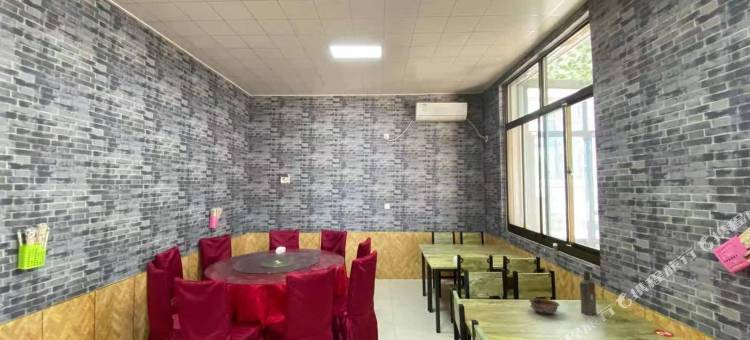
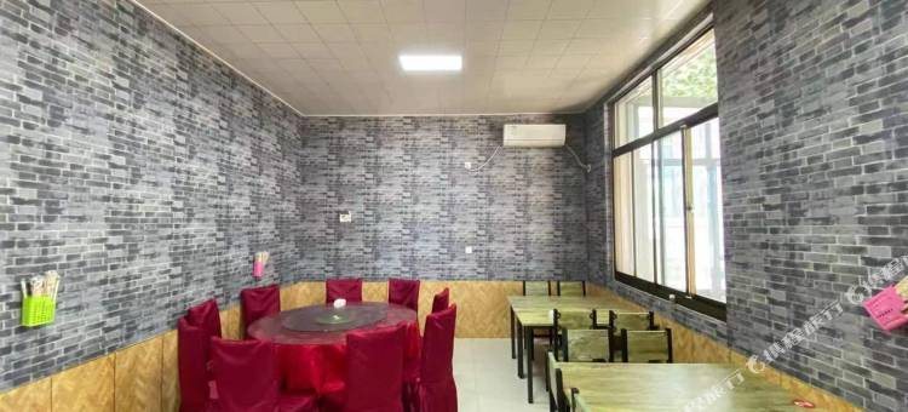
- bowl (544, 306)
- bottle (588, 291)
